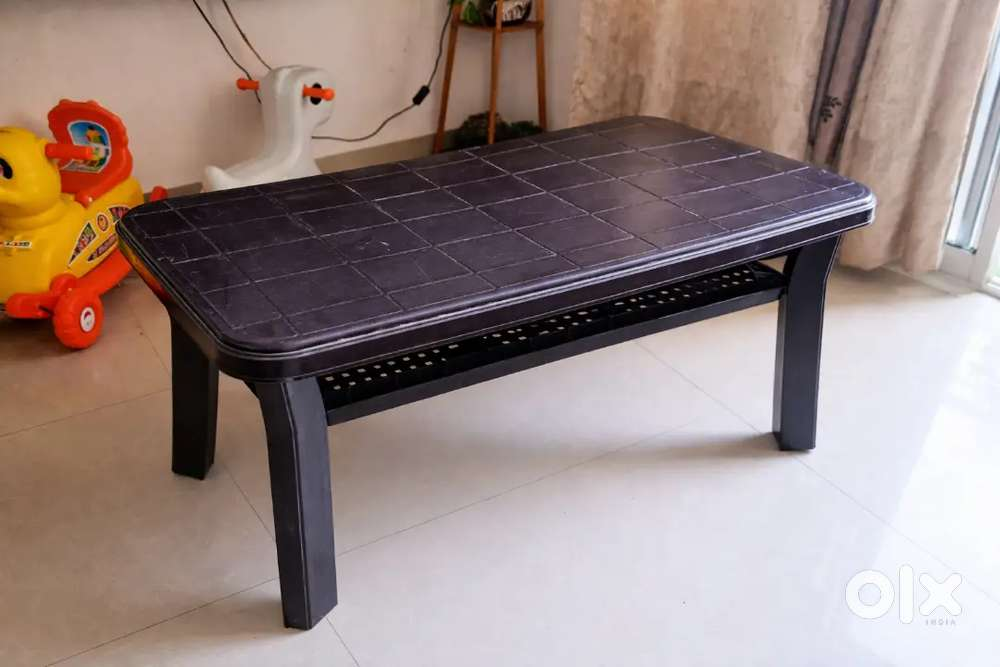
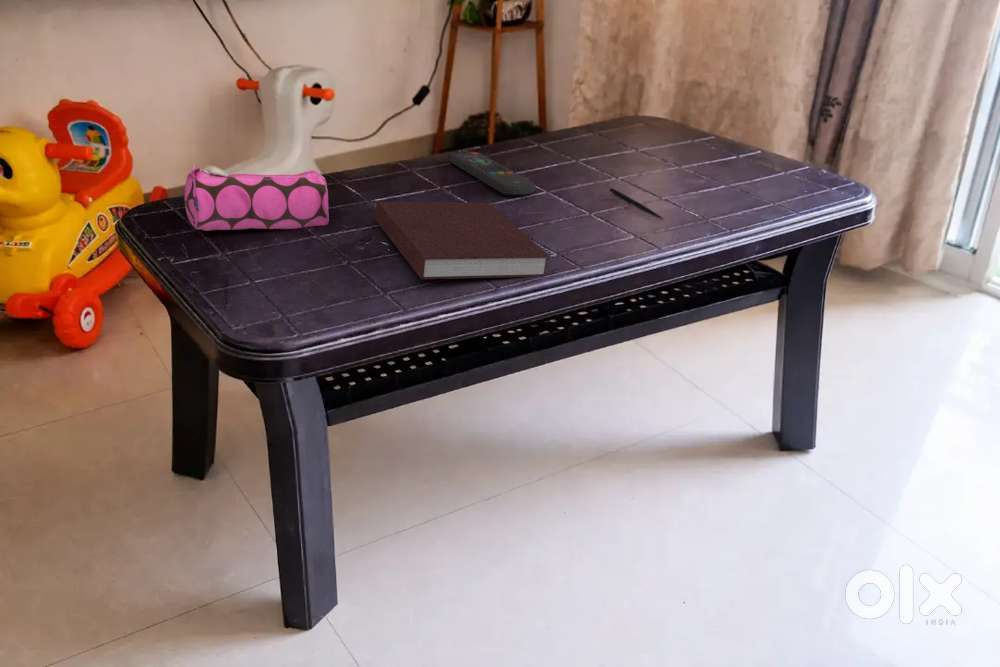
+ pencil case (259, 197)
+ remote control (490, 171)
+ pen (636, 203)
+ notebook (457, 237)
